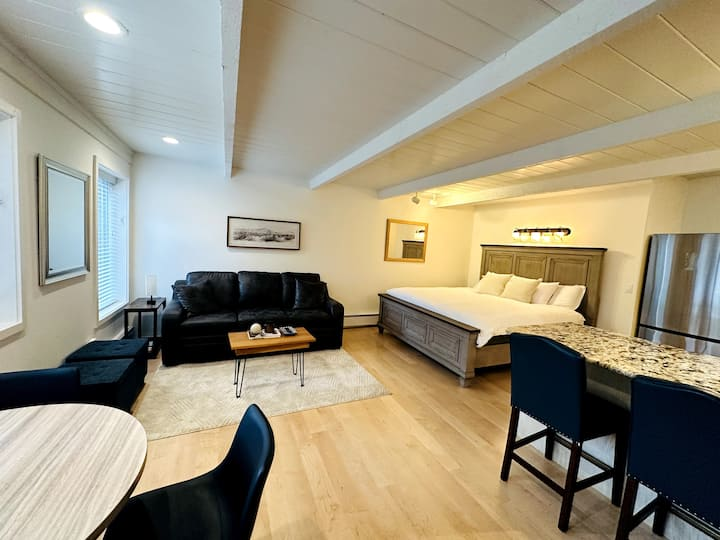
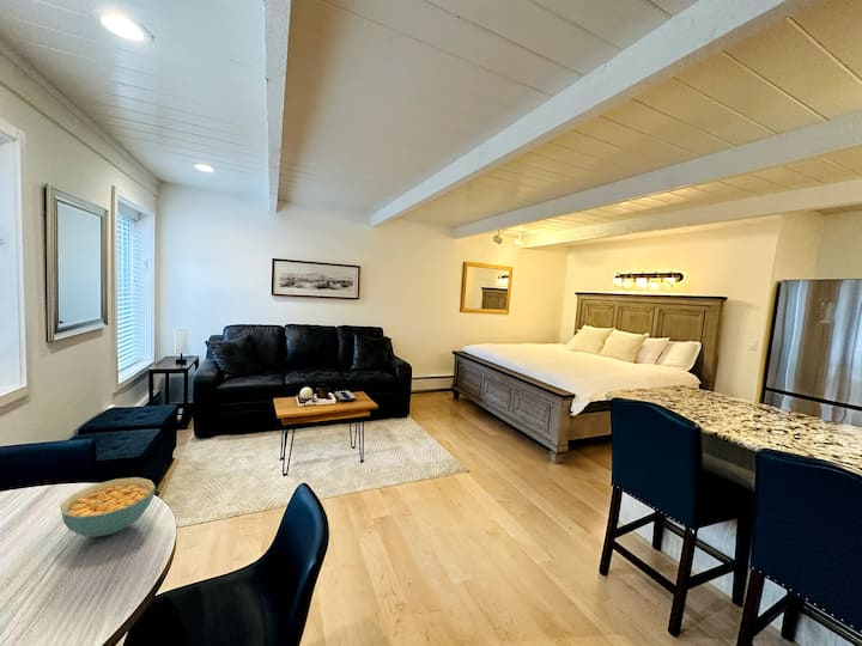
+ cereal bowl (110, 512)
